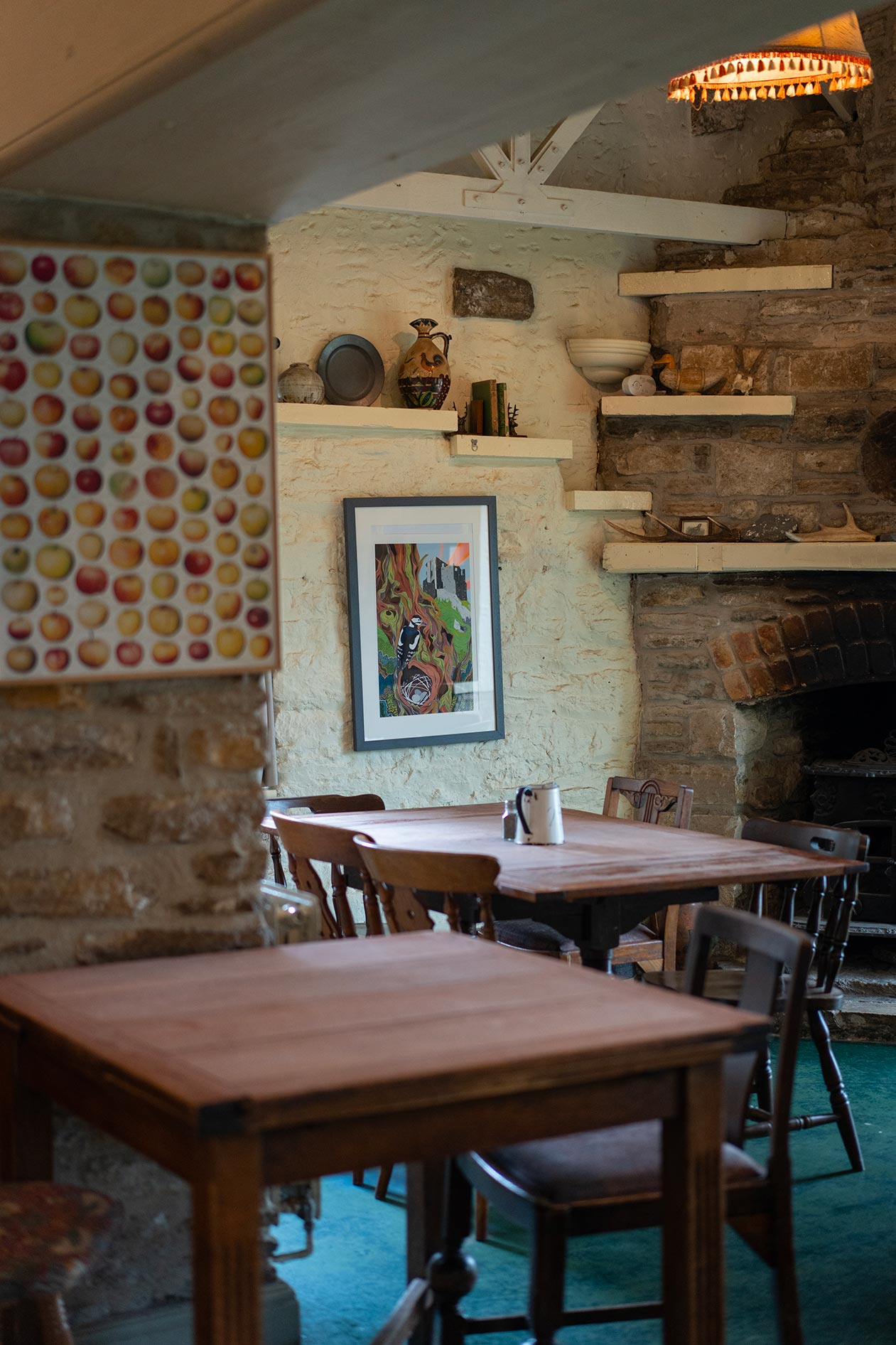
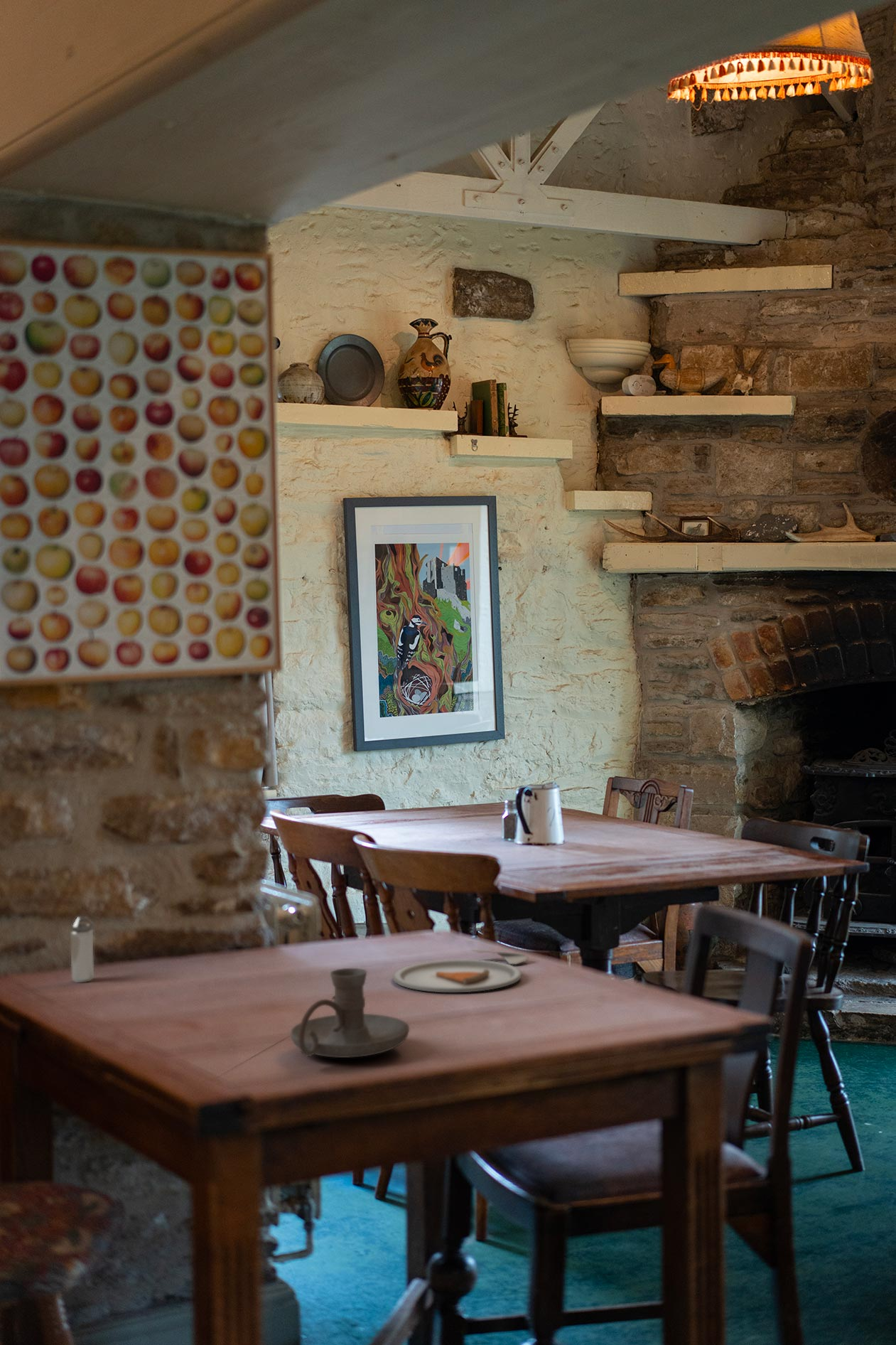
+ shaker (82, 949)
+ dinner plate (470, 970)
+ candle holder (342, 1014)
